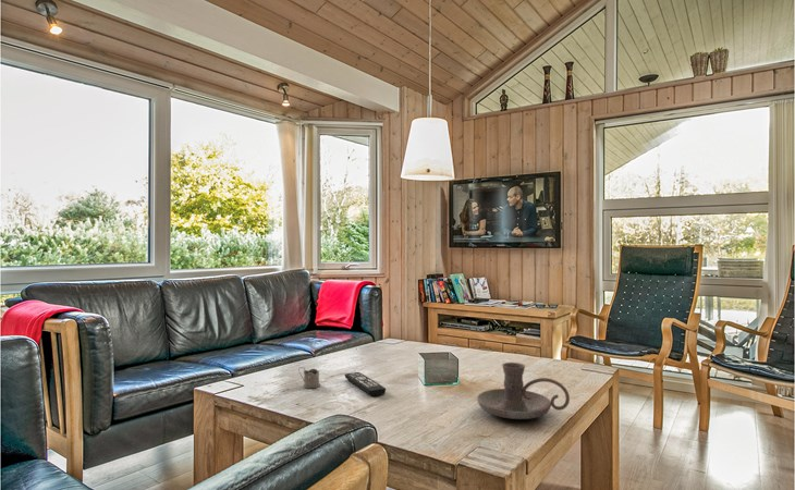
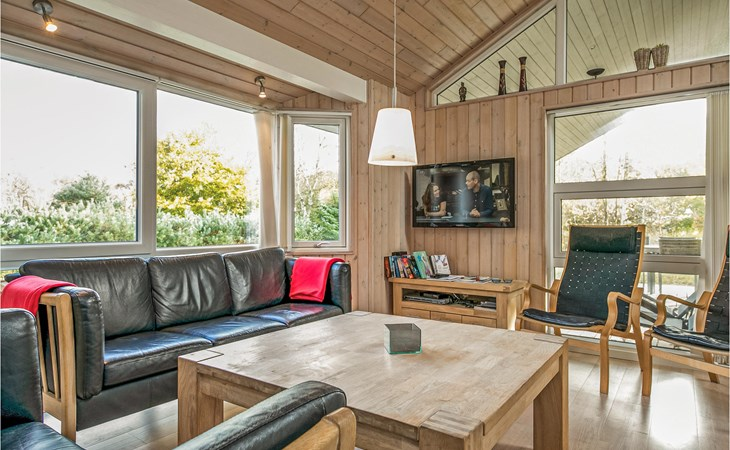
- remote control (364, 382)
- tea glass holder (309, 373)
- candle holder (522, 389)
